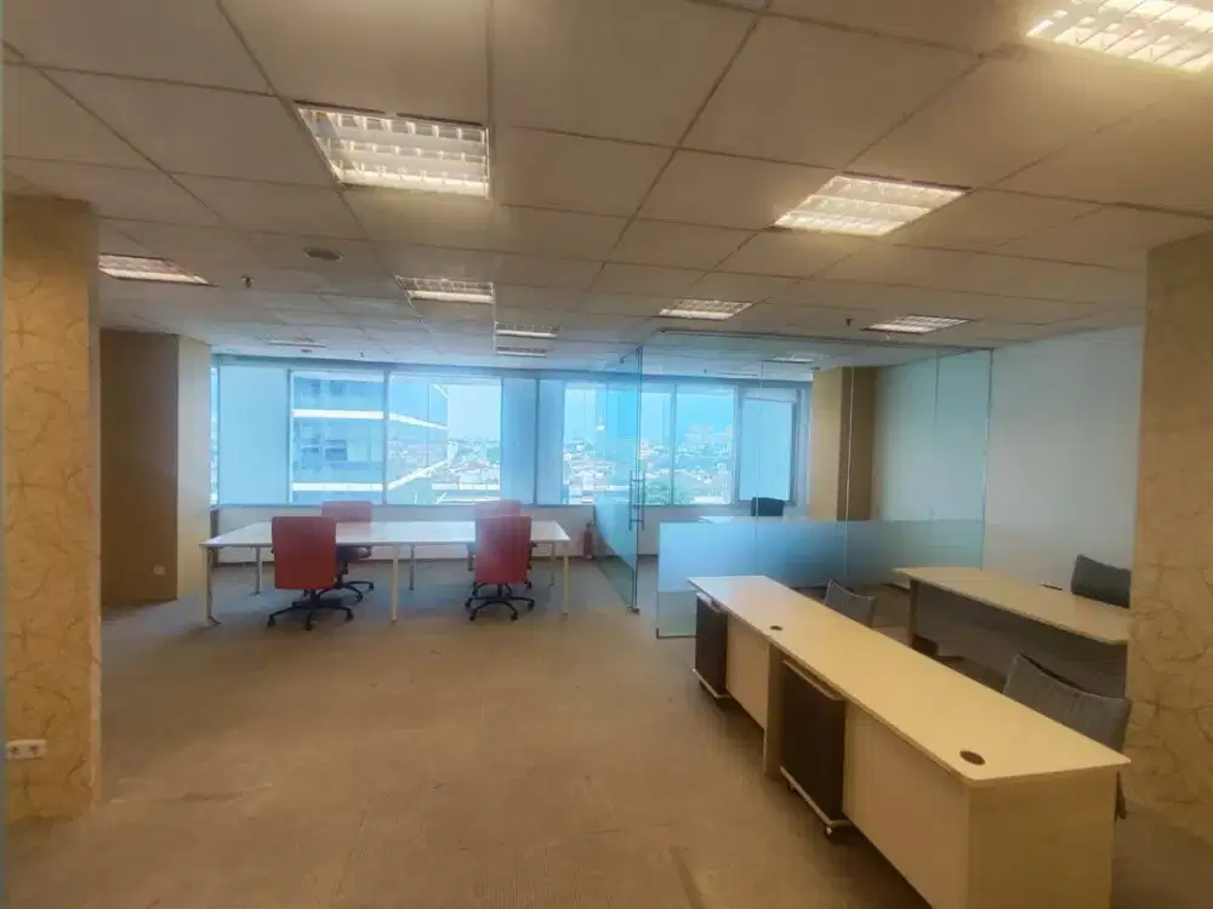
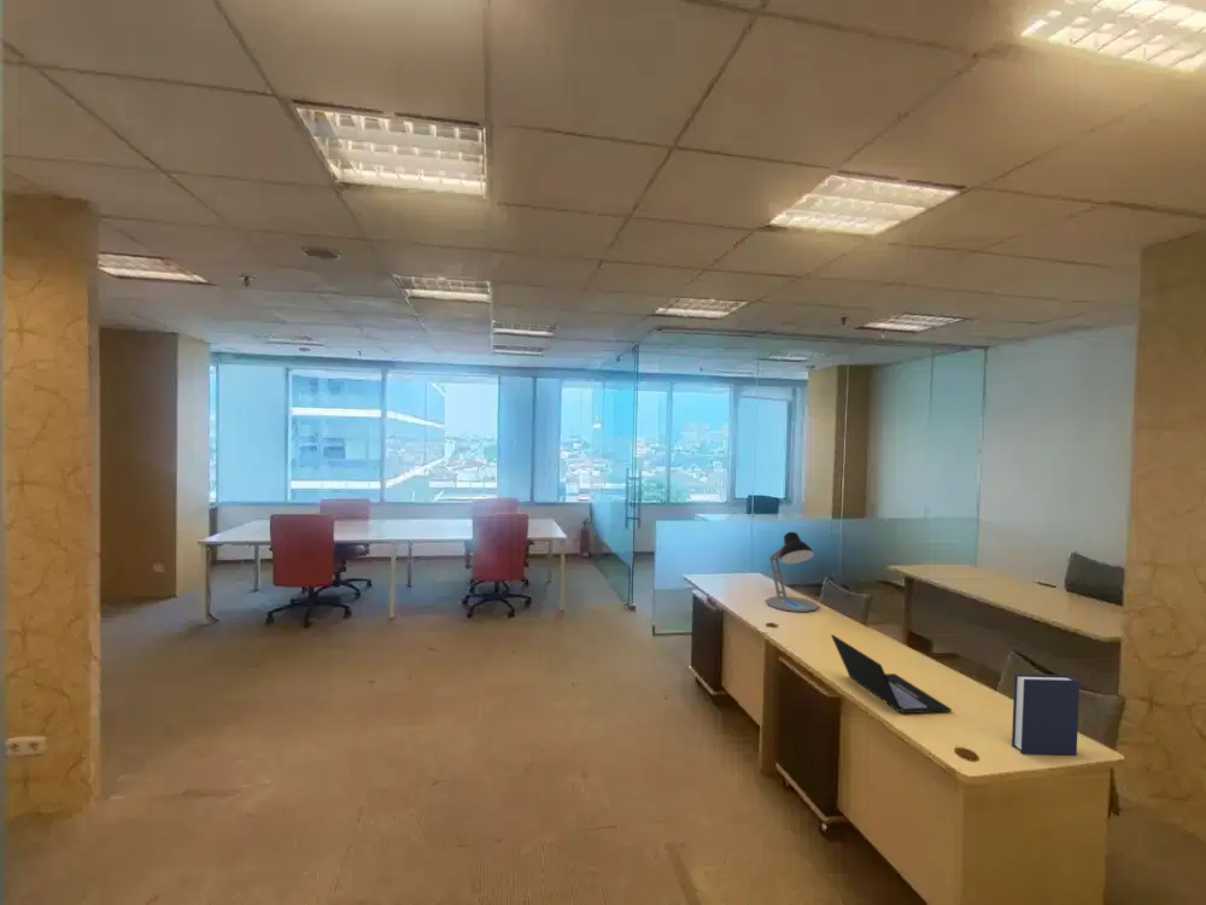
+ hardback book (1044, 713)
+ laptop (888, 673)
+ desk lamp (789, 562)
